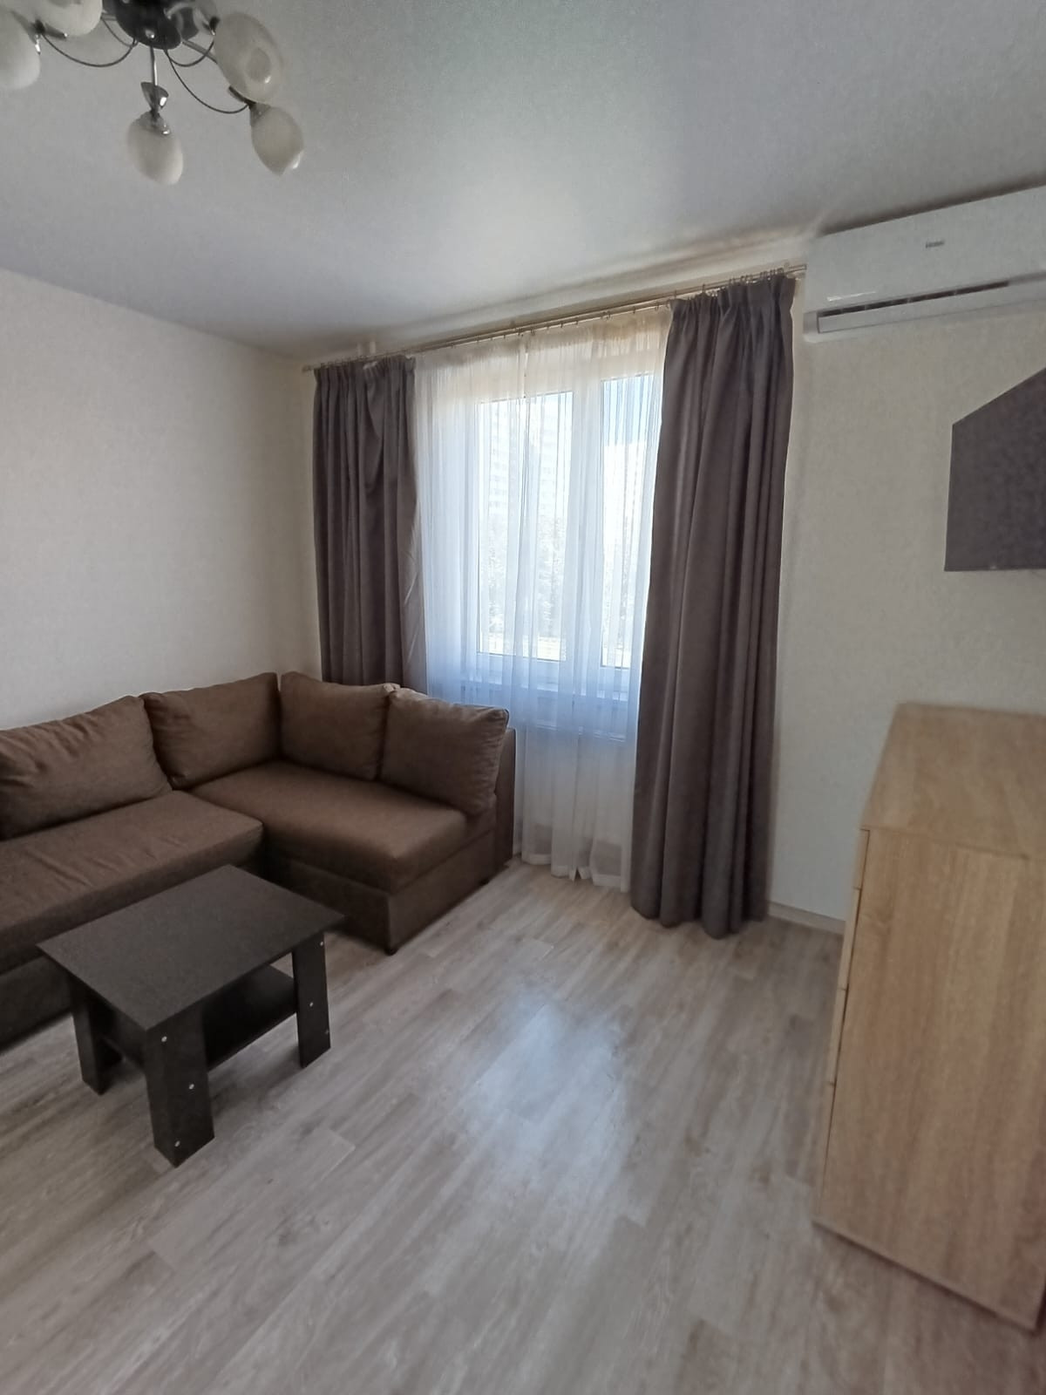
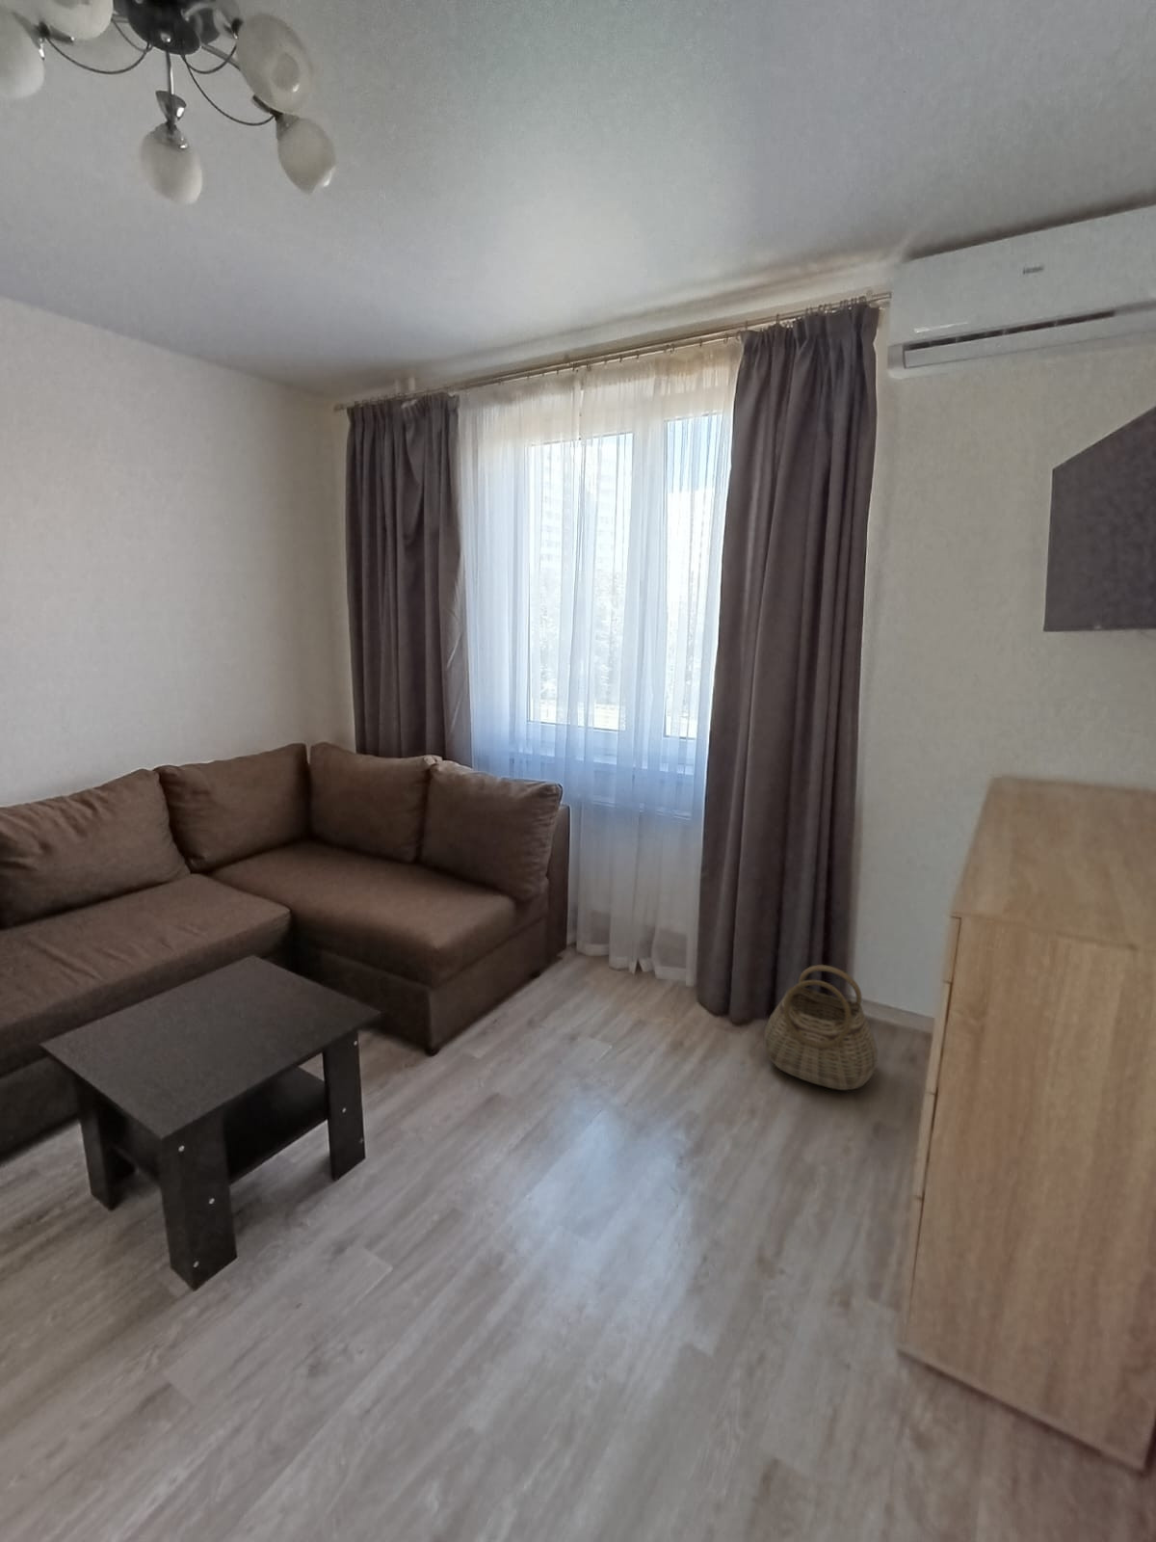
+ basket (821, 1021)
